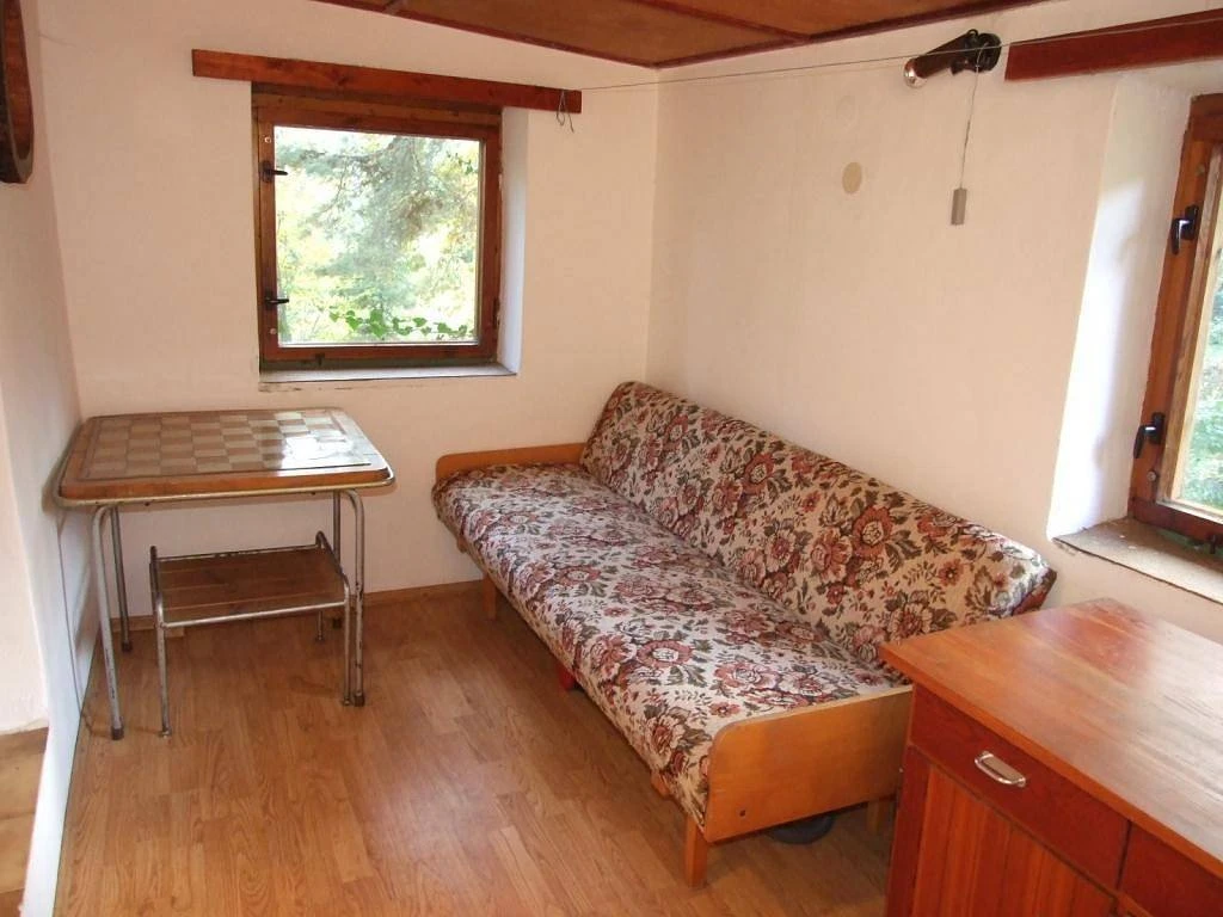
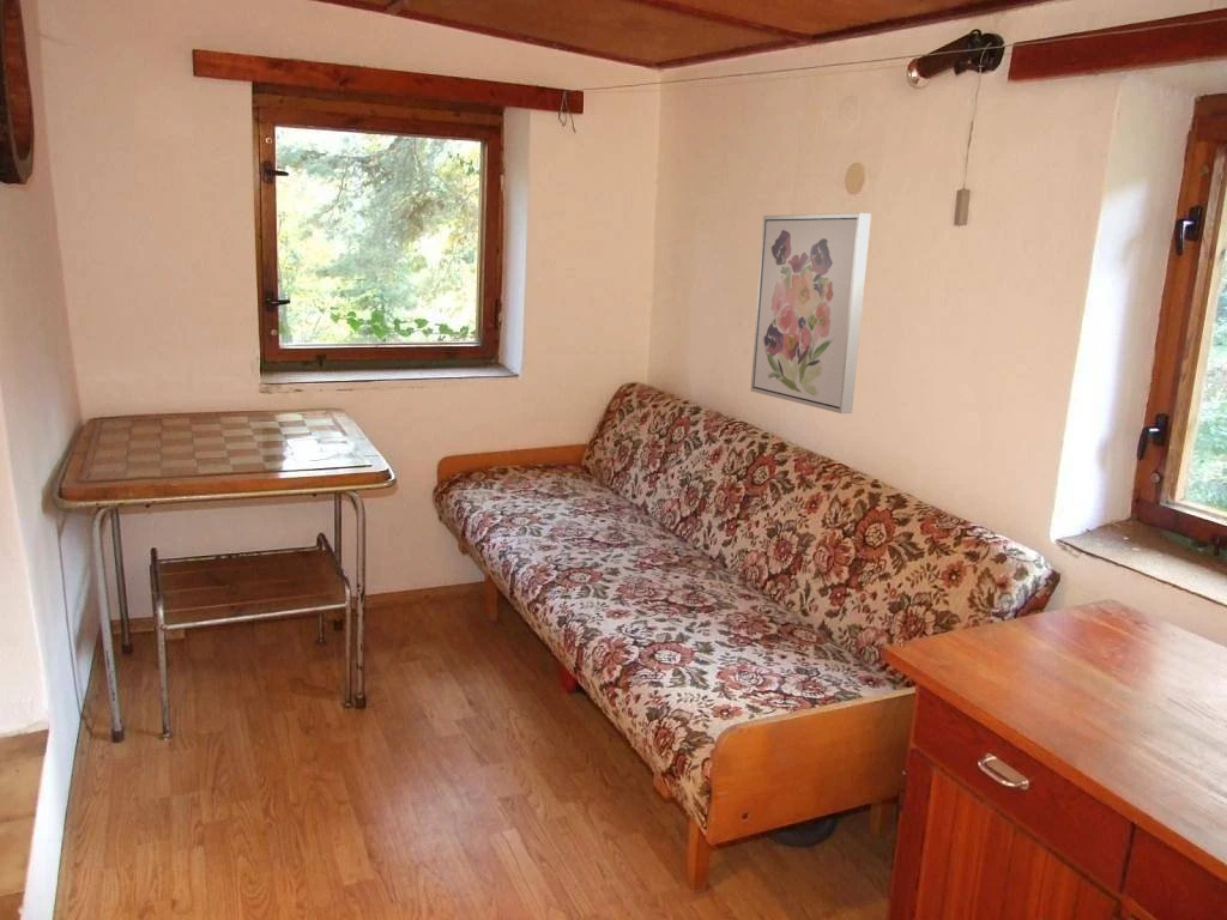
+ wall art (805, 309)
